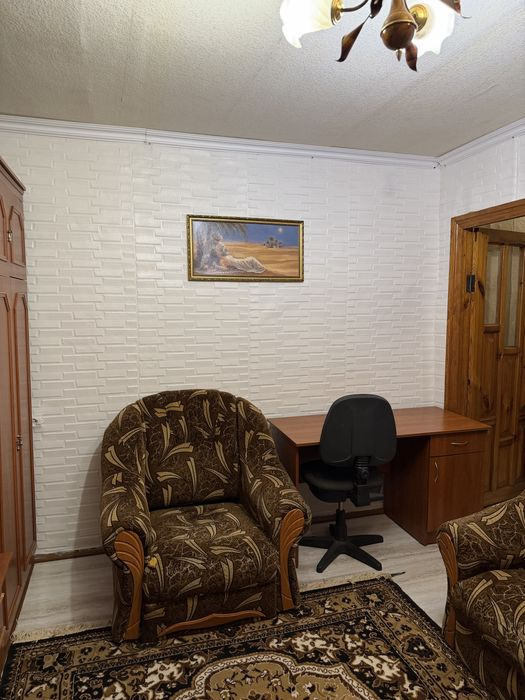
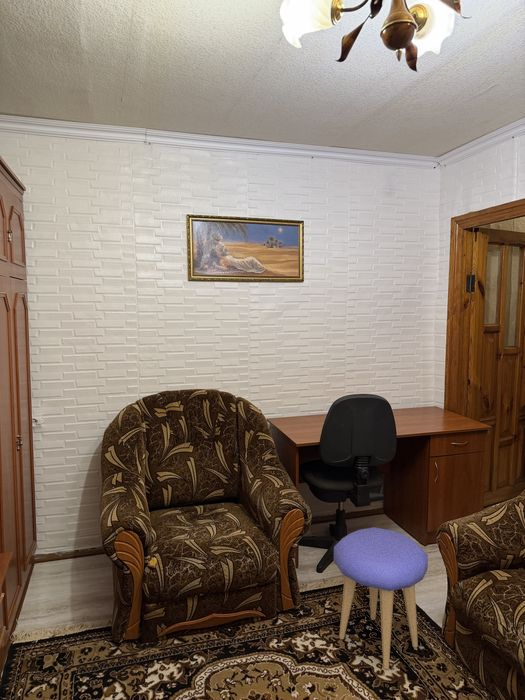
+ stool (380, 593)
